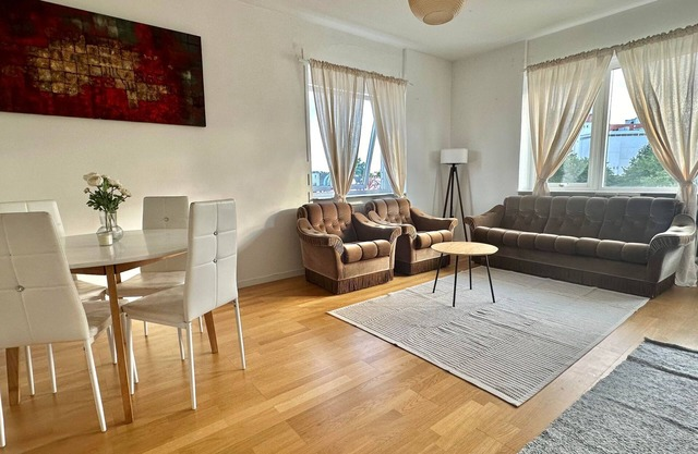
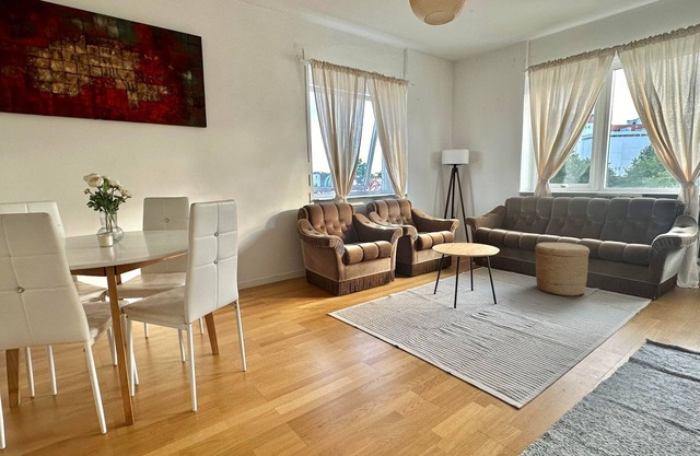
+ woven basket (560, 267)
